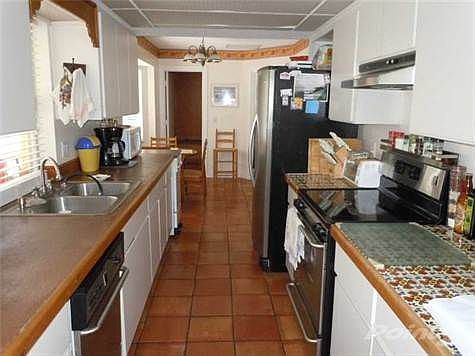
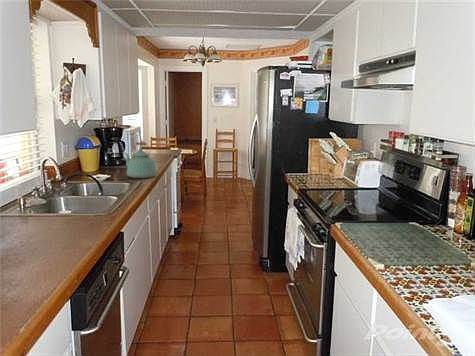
+ kettle (139, 159)
